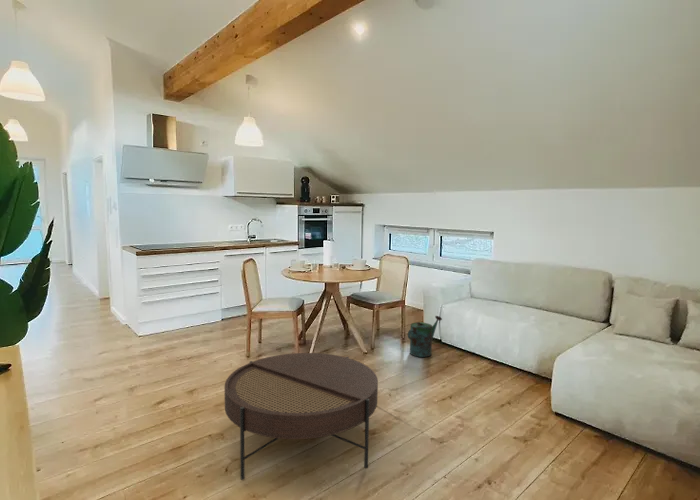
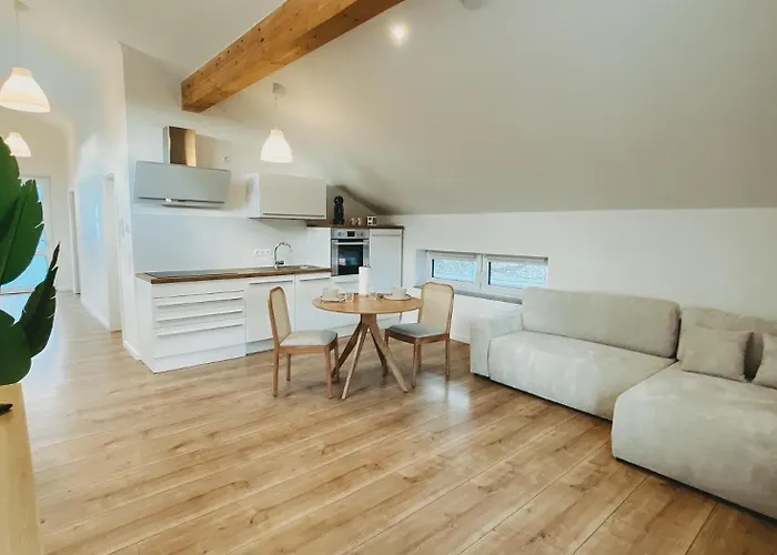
- watering can (424, 335)
- coffee table (302, 408)
